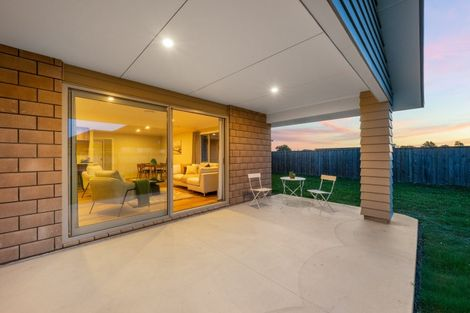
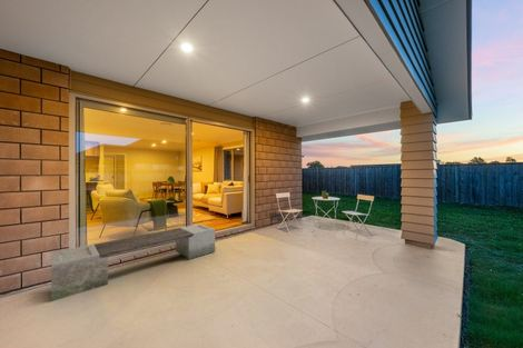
+ garden bench (147, 246)
